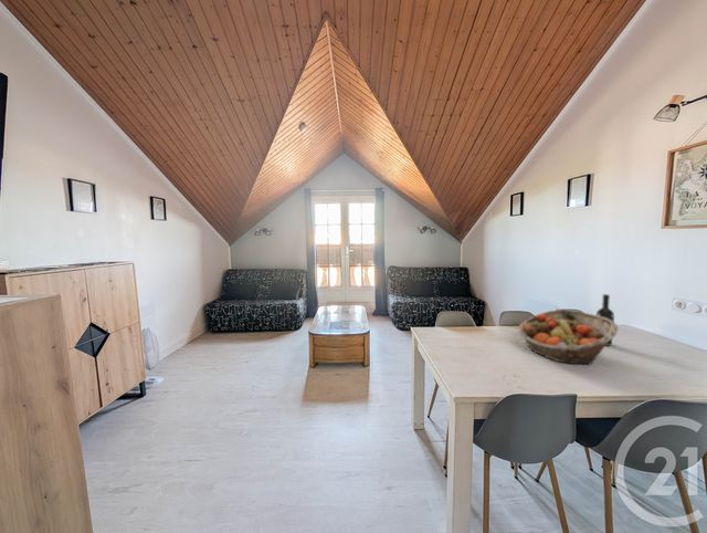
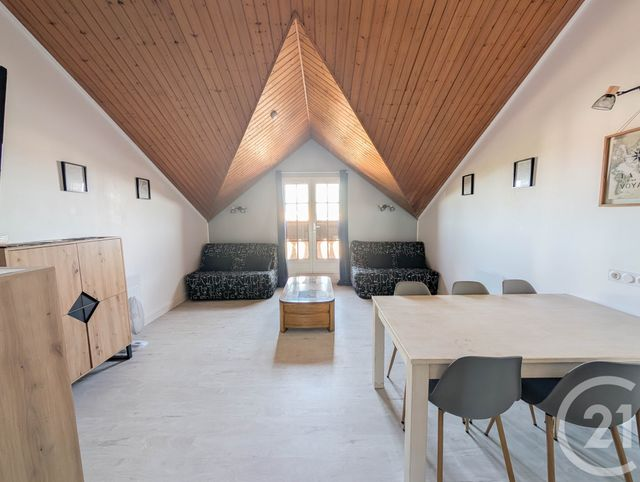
- wine bottle (605, 317)
- fruit basket (563, 334)
